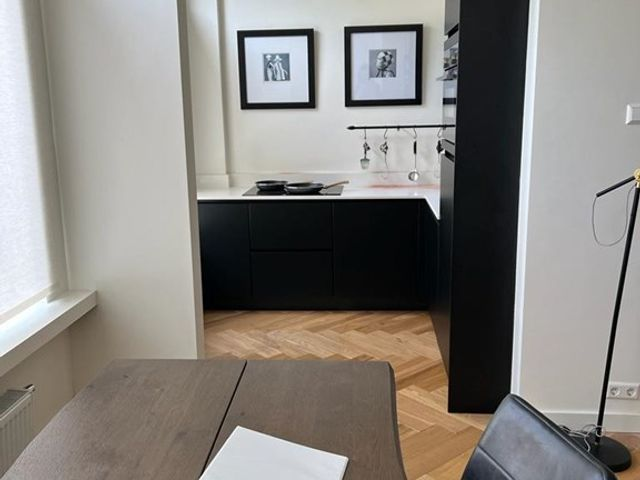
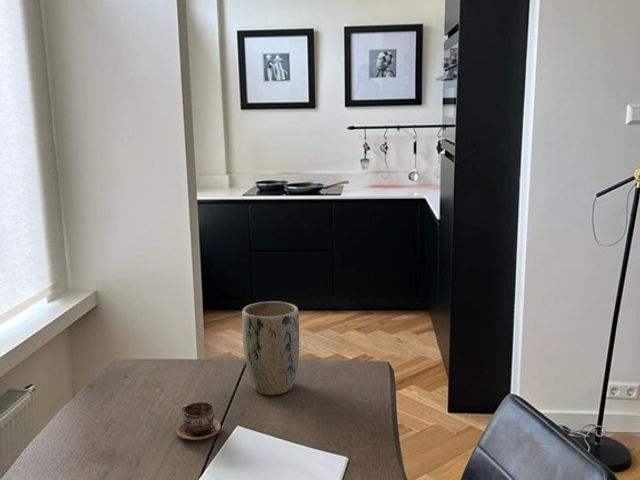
+ plant pot (271, 348)
+ cup (197, 419)
